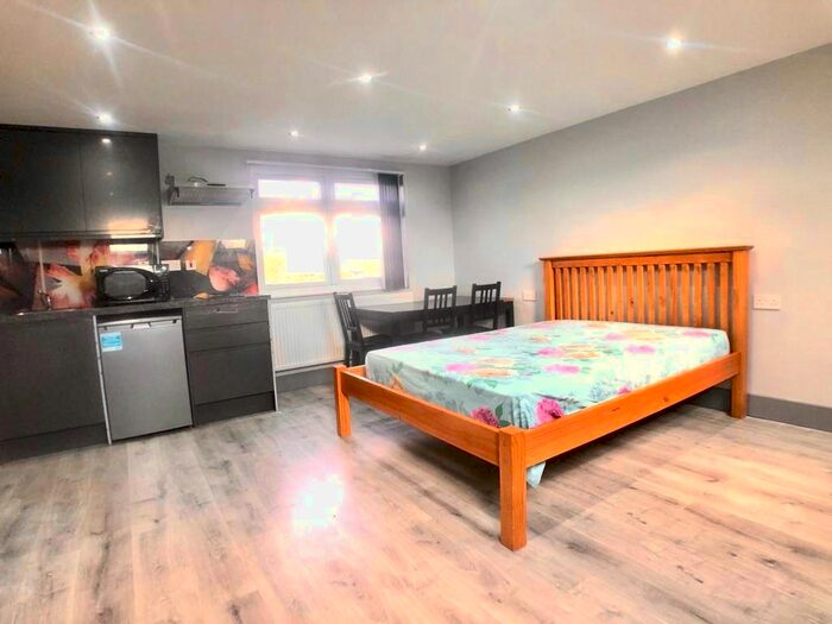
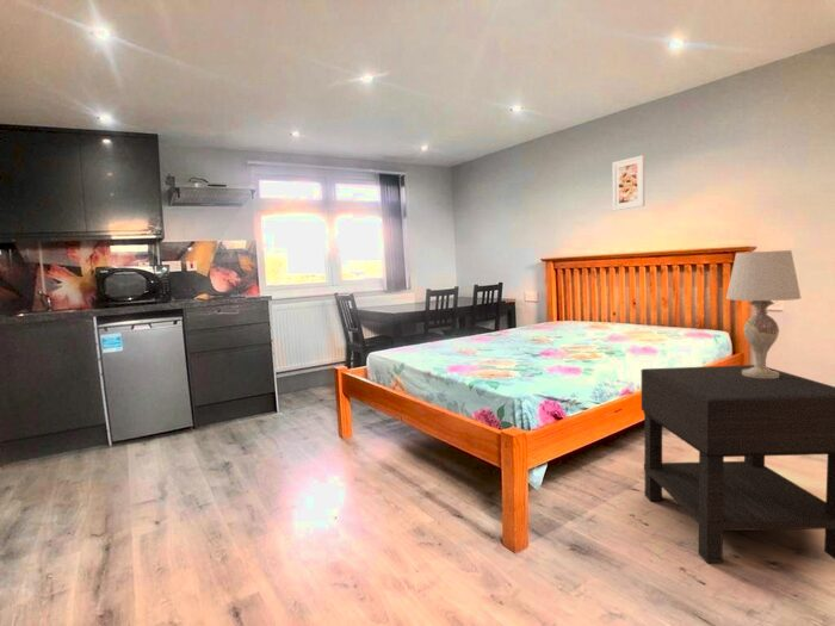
+ table lamp (761, 314)
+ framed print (627, 184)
+ nightstand (736, 452)
